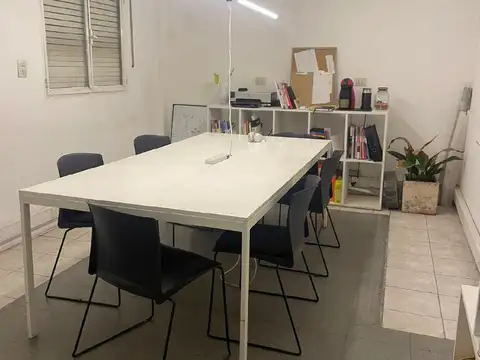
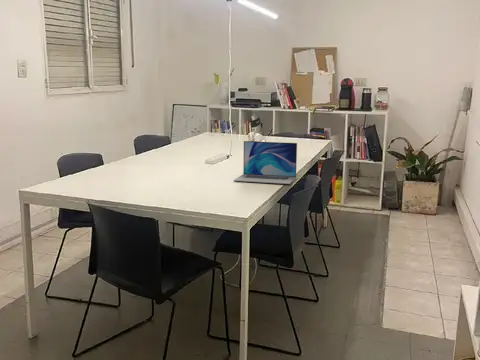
+ laptop (265, 161)
